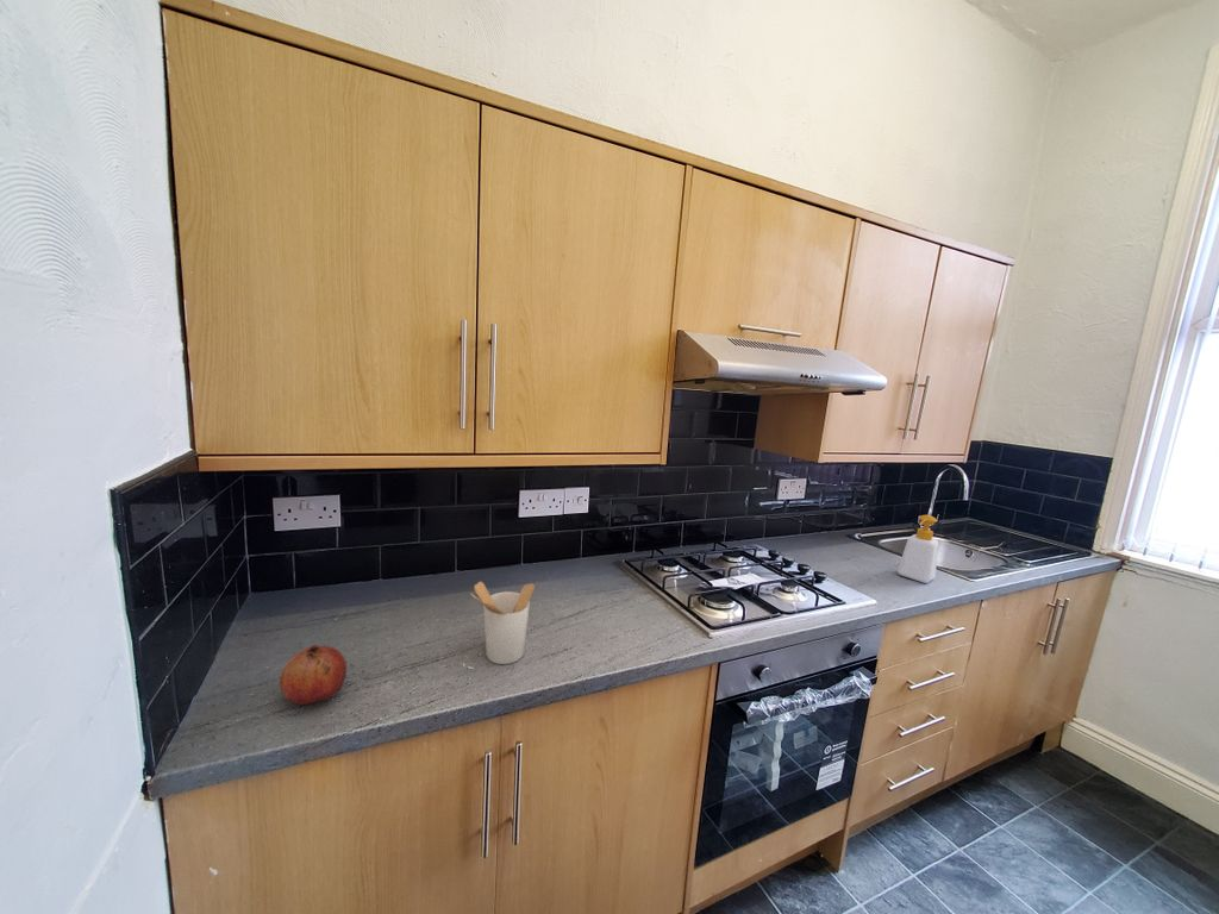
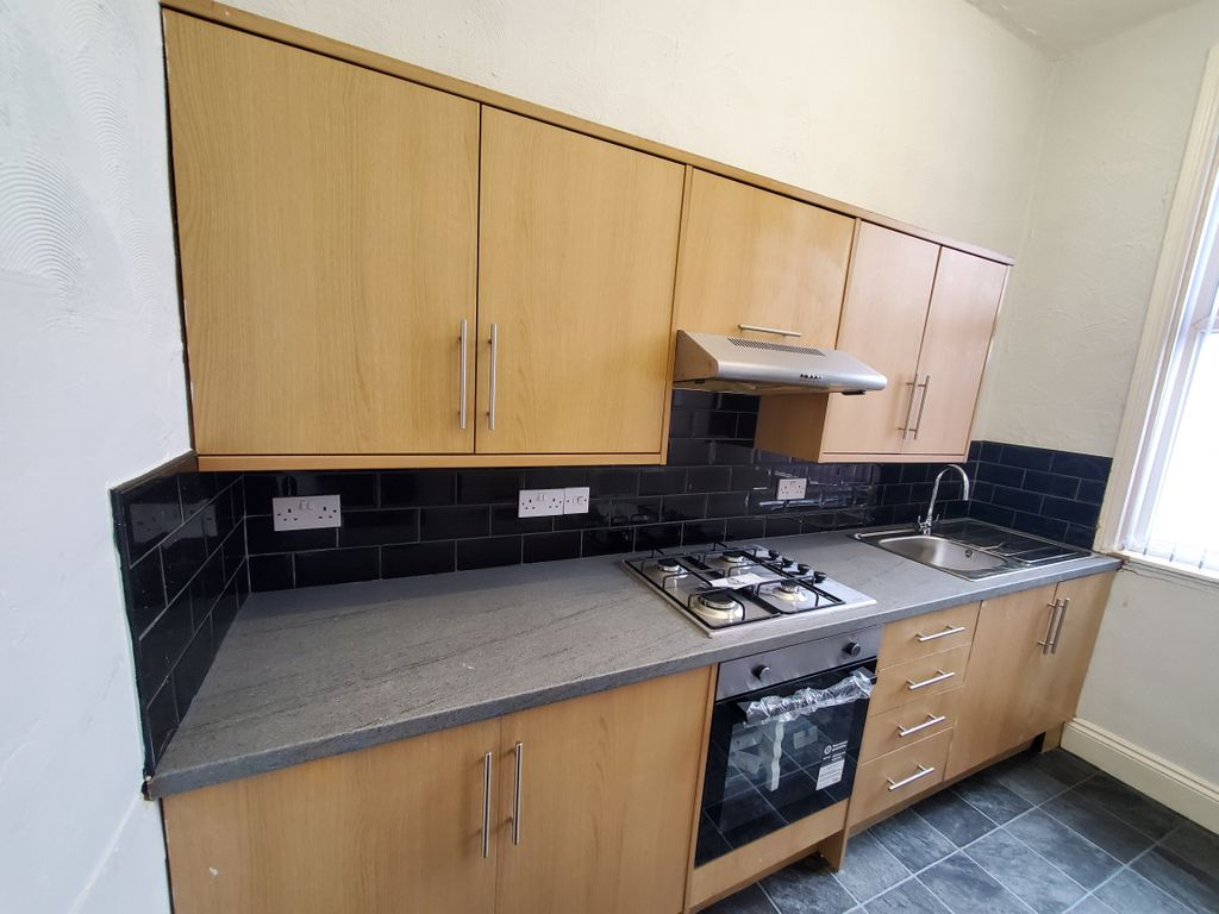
- soap bottle (920, 547)
- fruit (314, 672)
- utensil holder (499, 620)
